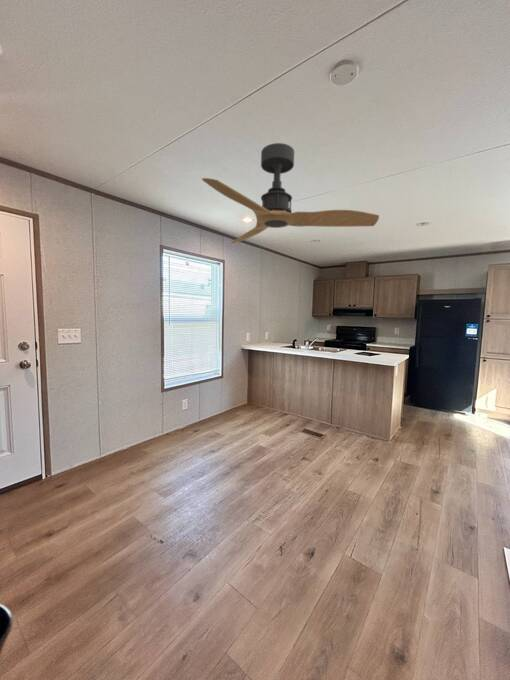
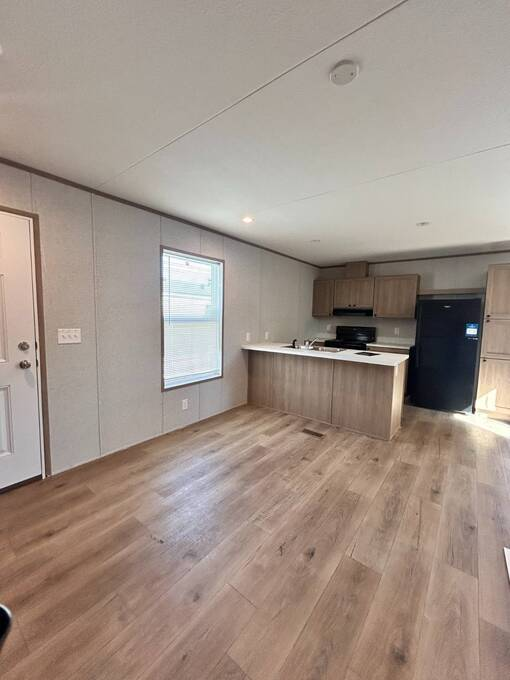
- ceiling fan (289, 194)
